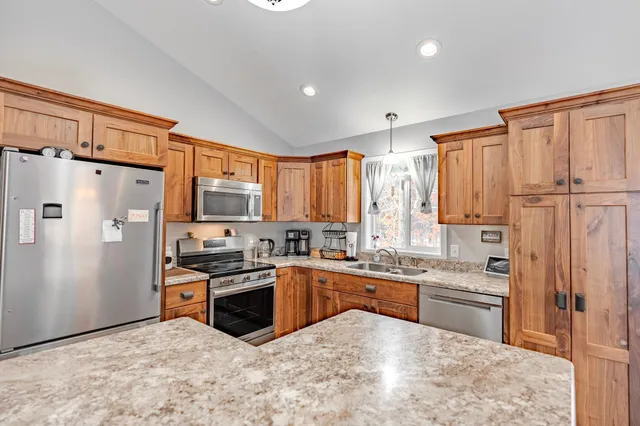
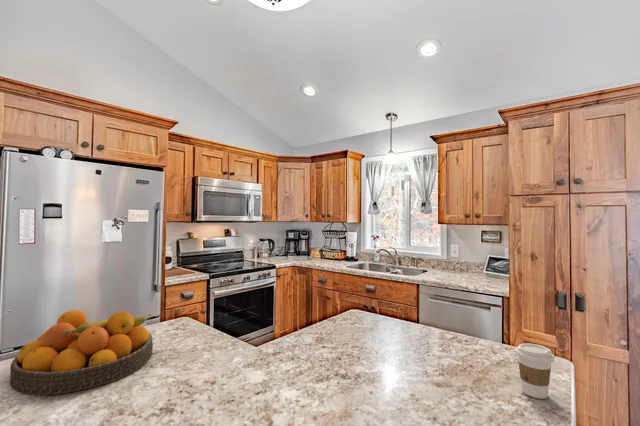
+ fruit bowl (89, 339)
+ coffee cup (534, 370)
